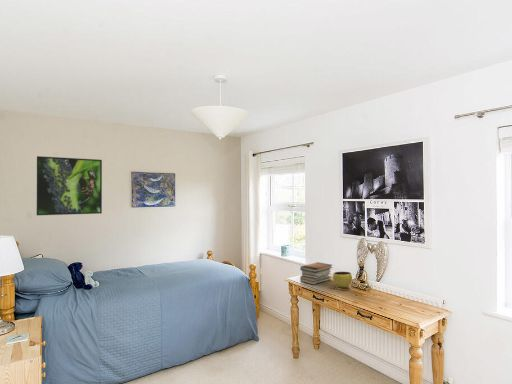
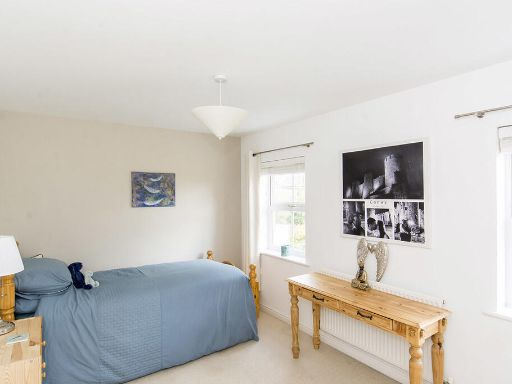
- bowl (342, 280)
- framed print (70, 186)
- book stack (316, 272)
